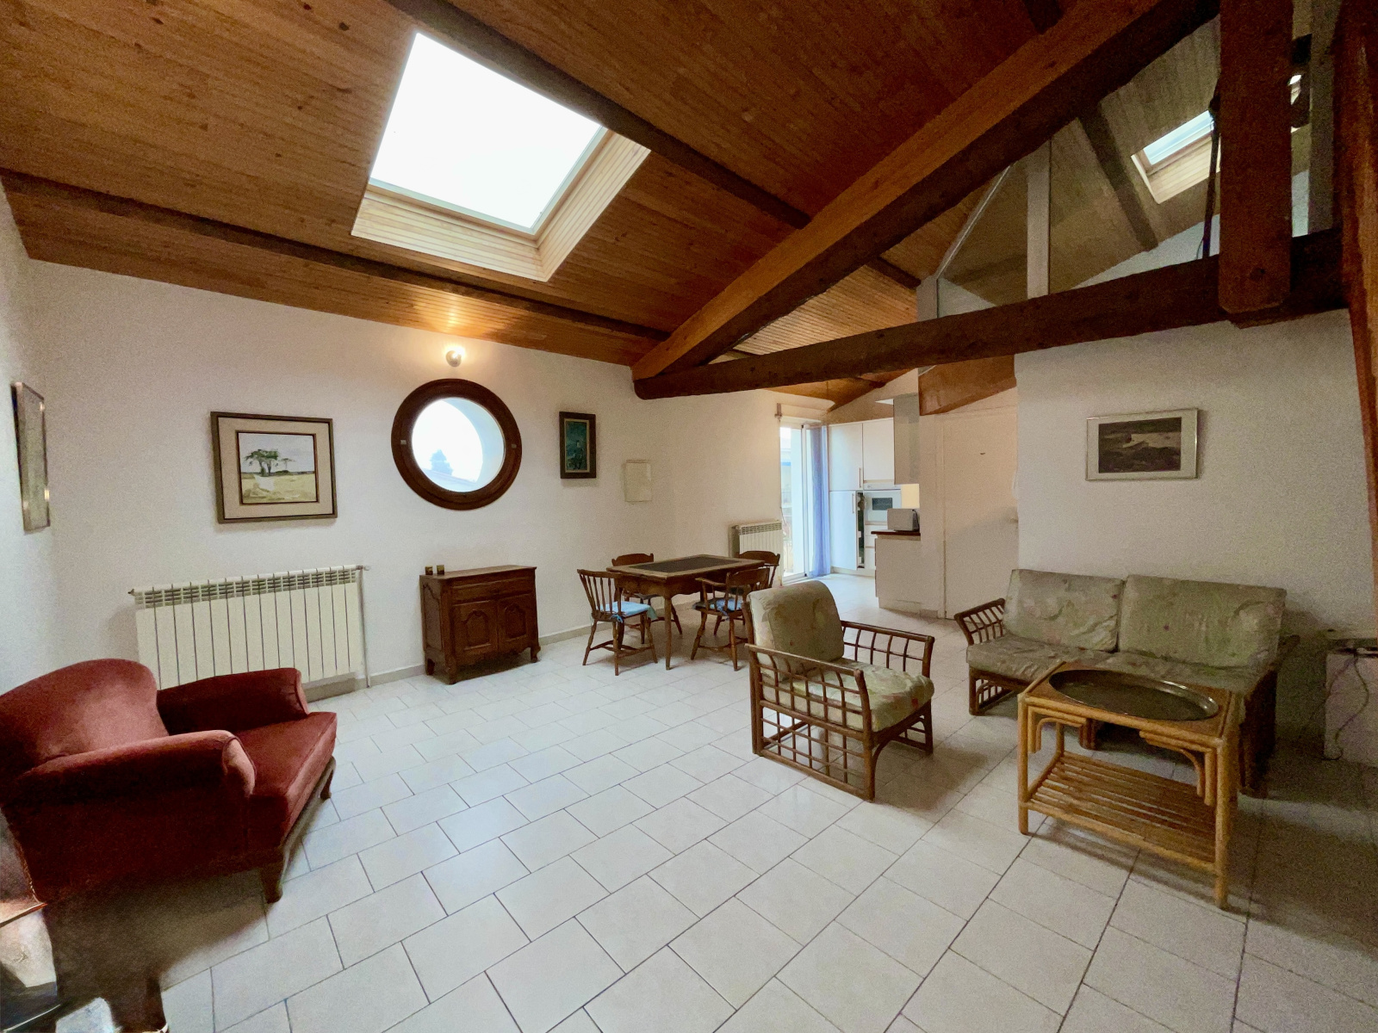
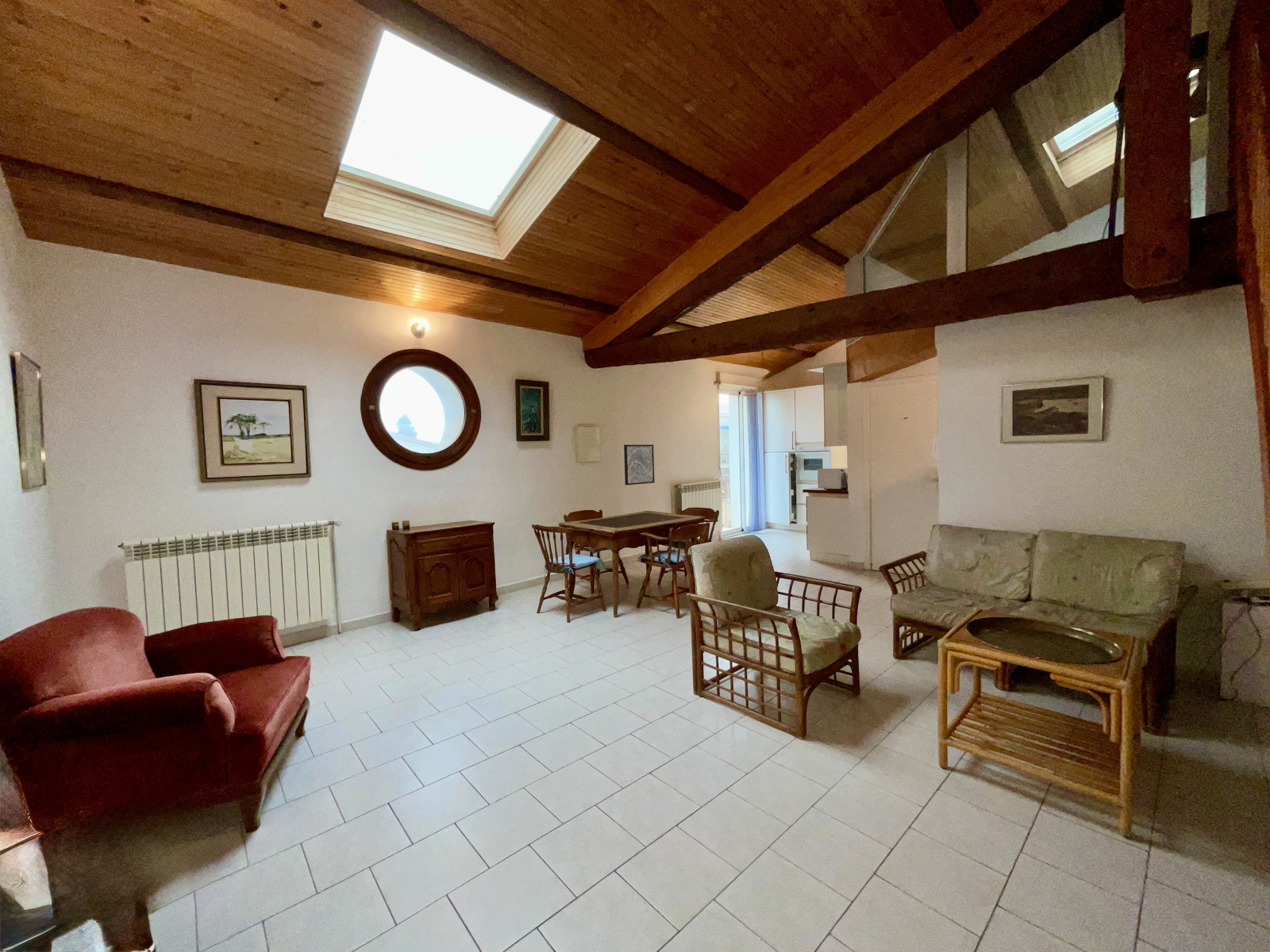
+ wall art (639, 464)
